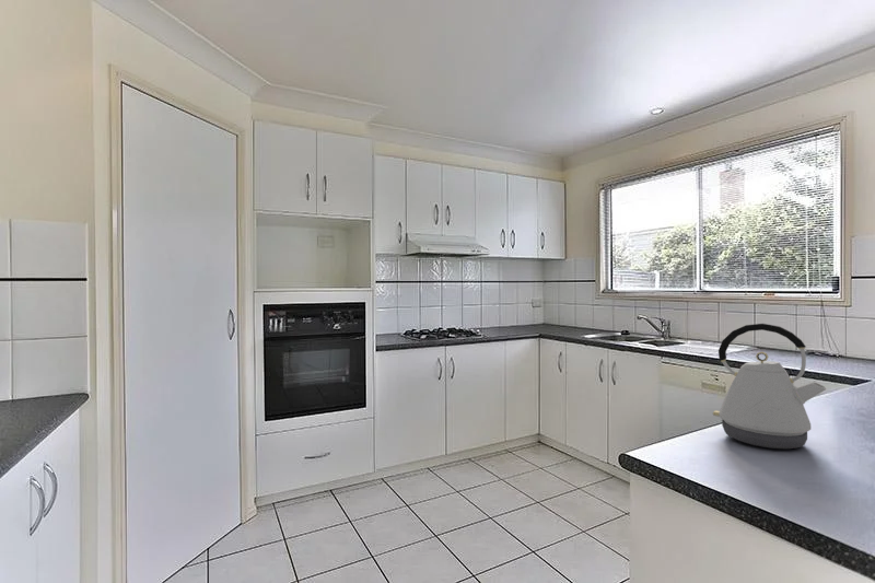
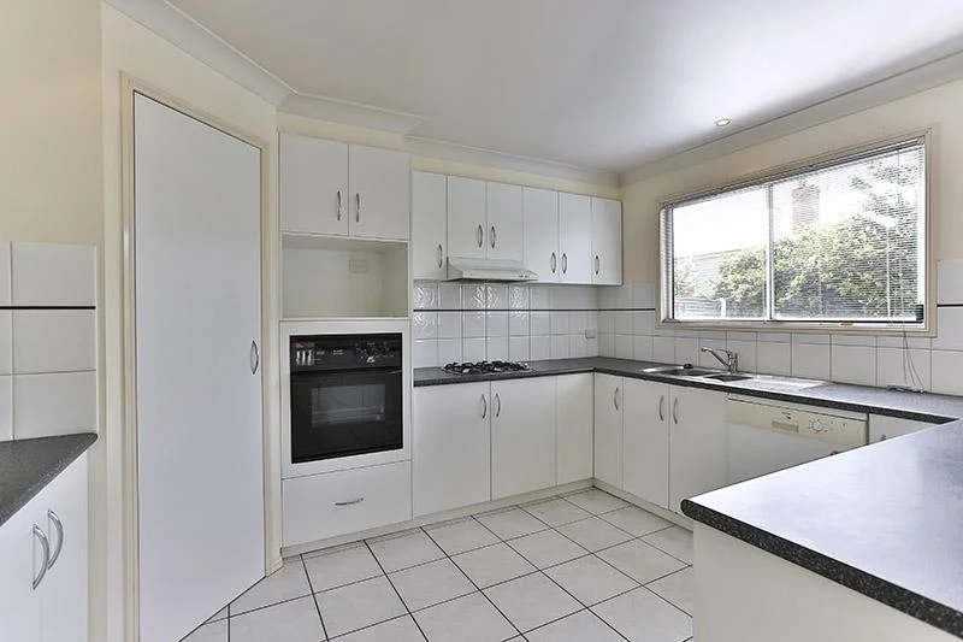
- kettle (766, 382)
